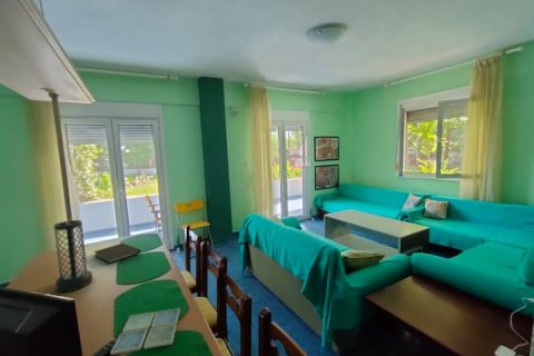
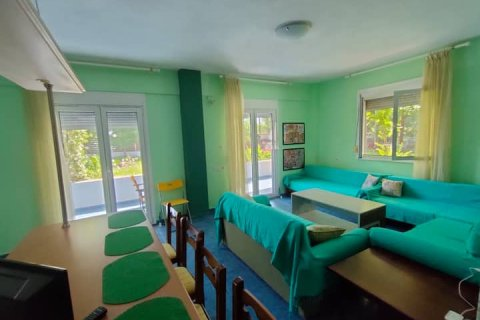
- notebook (117, 251)
- drink coaster (148, 328)
- vase (71, 254)
